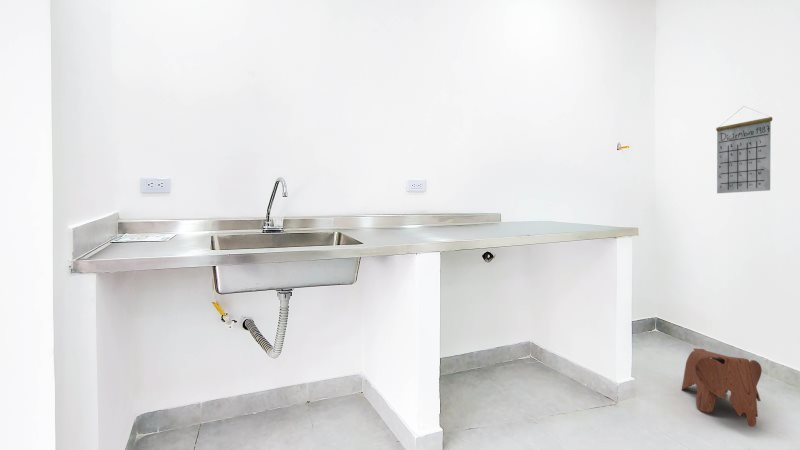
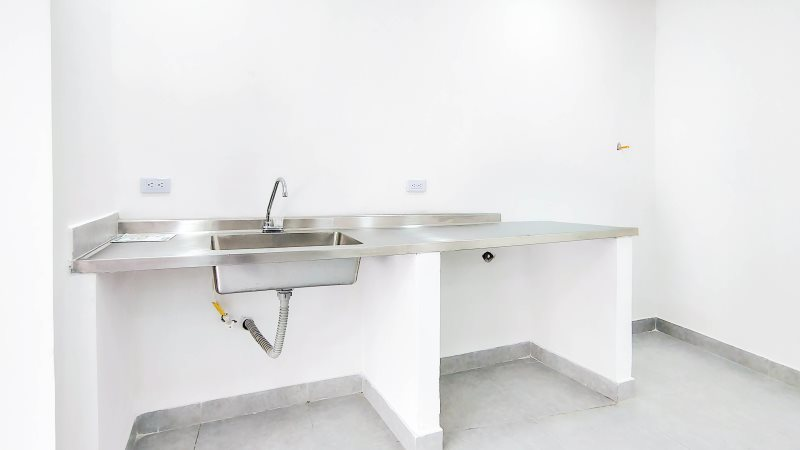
- calendar (742, 148)
- toy elephant (720, 378)
